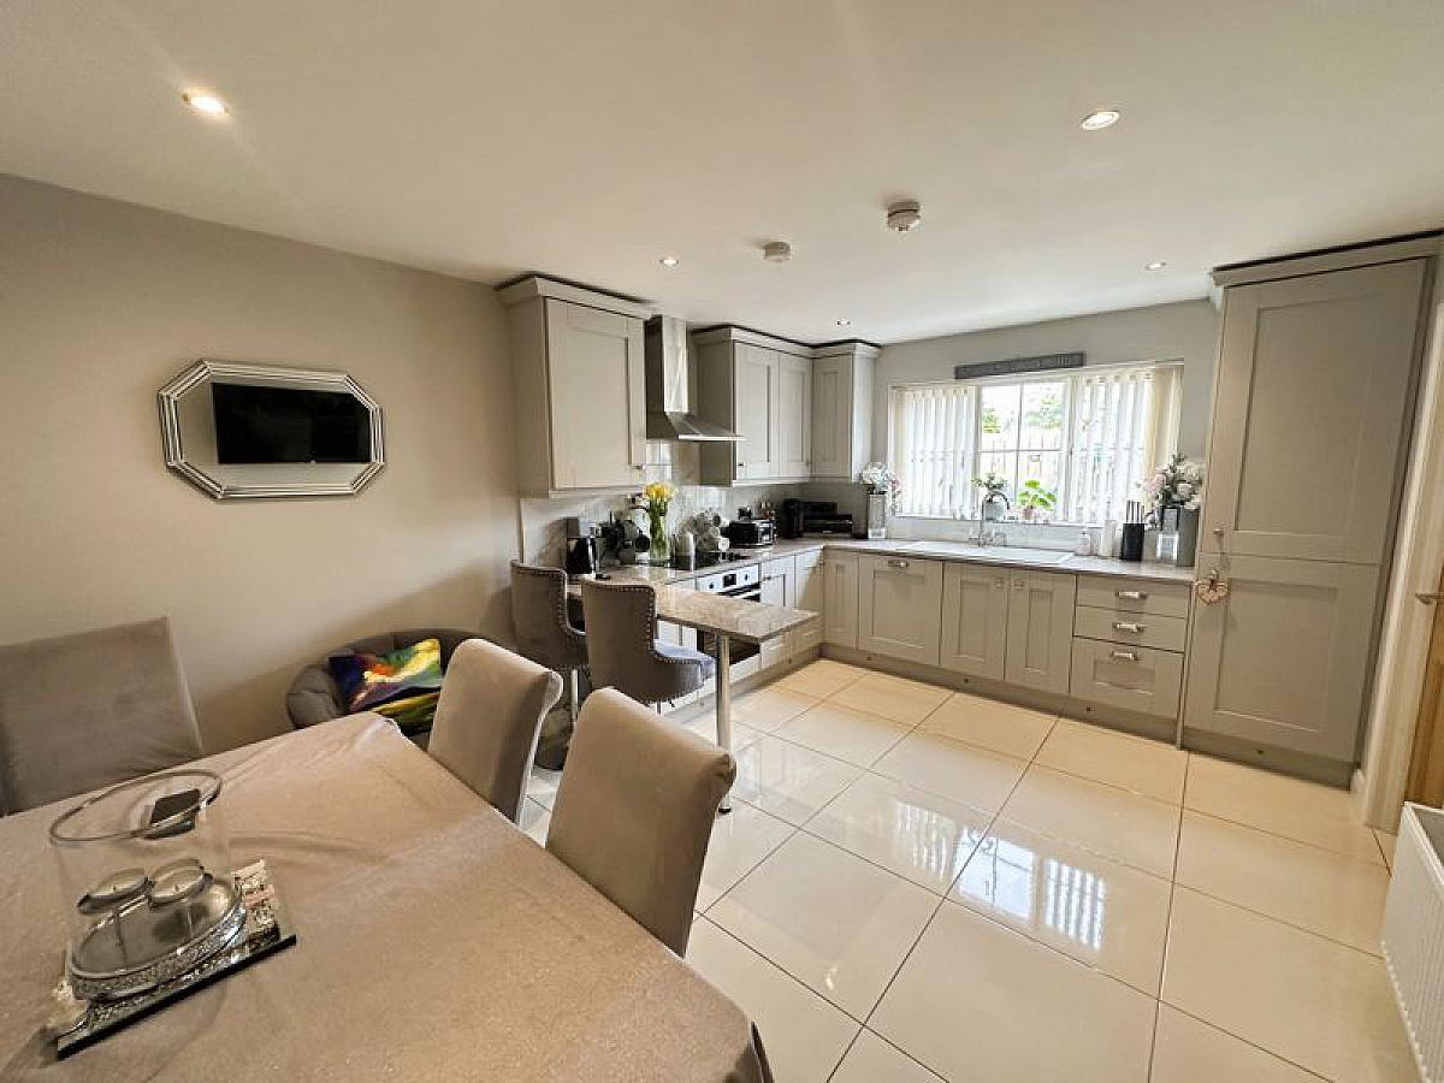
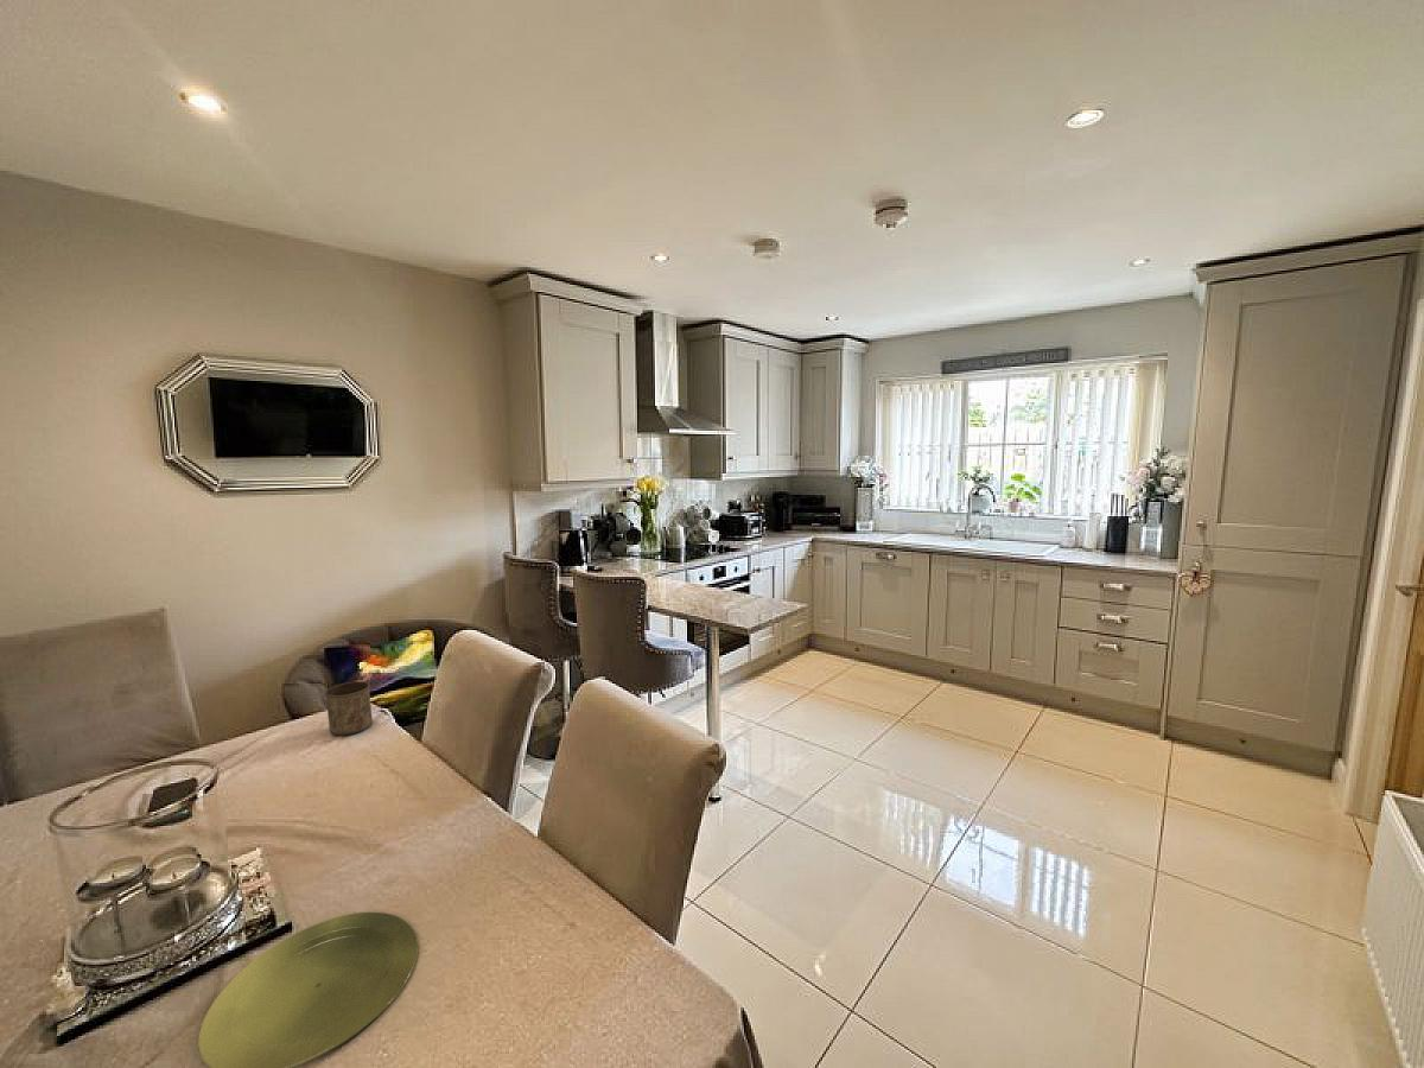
+ plate (318, 983)
+ cup (349, 707)
